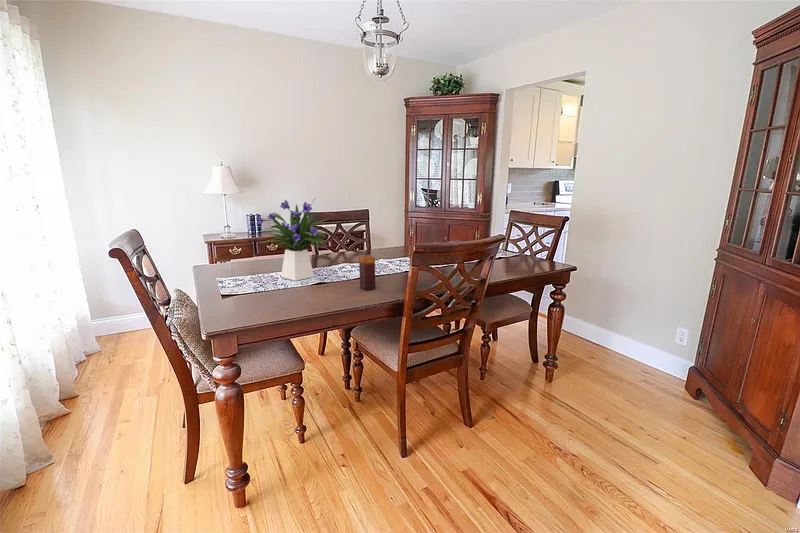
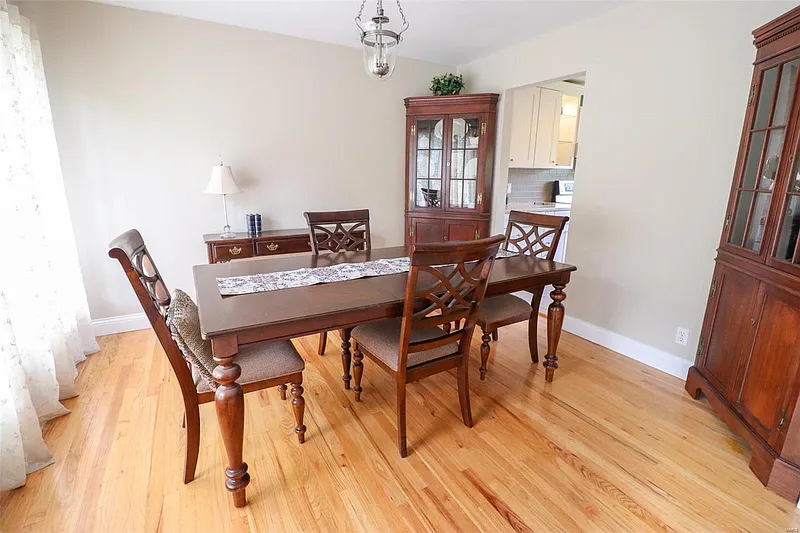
- candle (367, 272)
- flower arrangement (298, 237)
